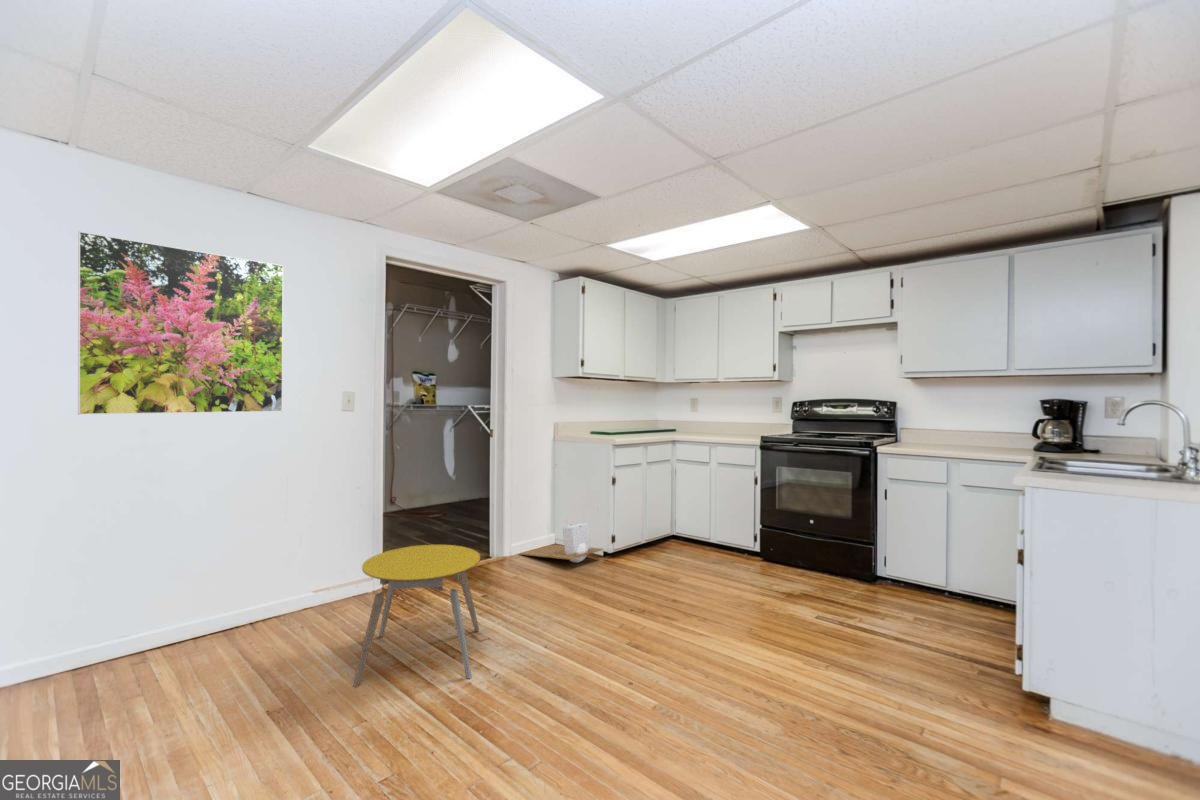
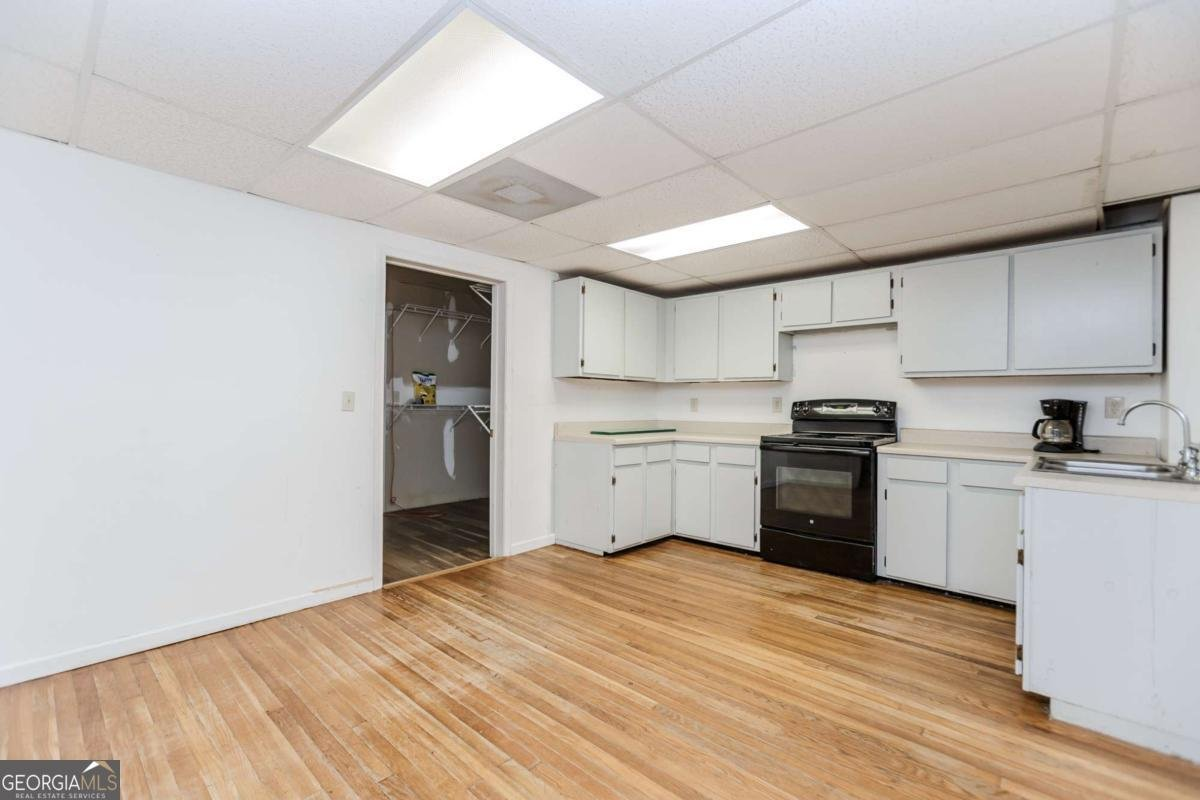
- stool (420, 587)
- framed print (191, 331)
- trash can (564, 539)
